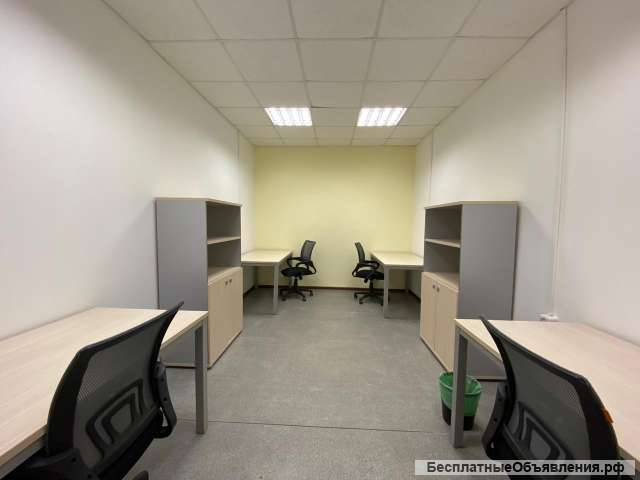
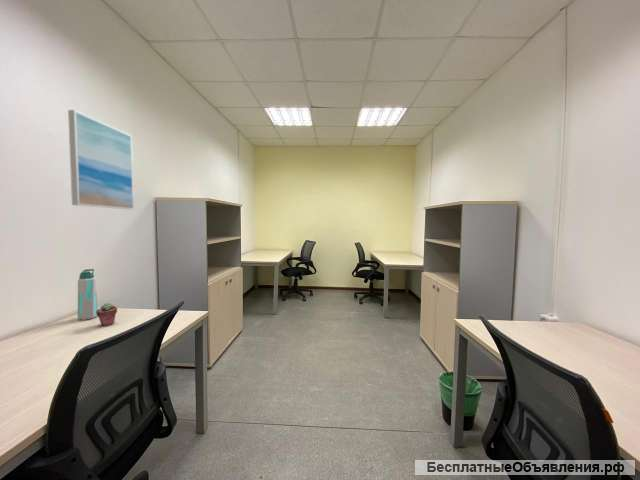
+ potted succulent (107, 313)
+ water bottle (87, 294)
+ wall art (105, 166)
